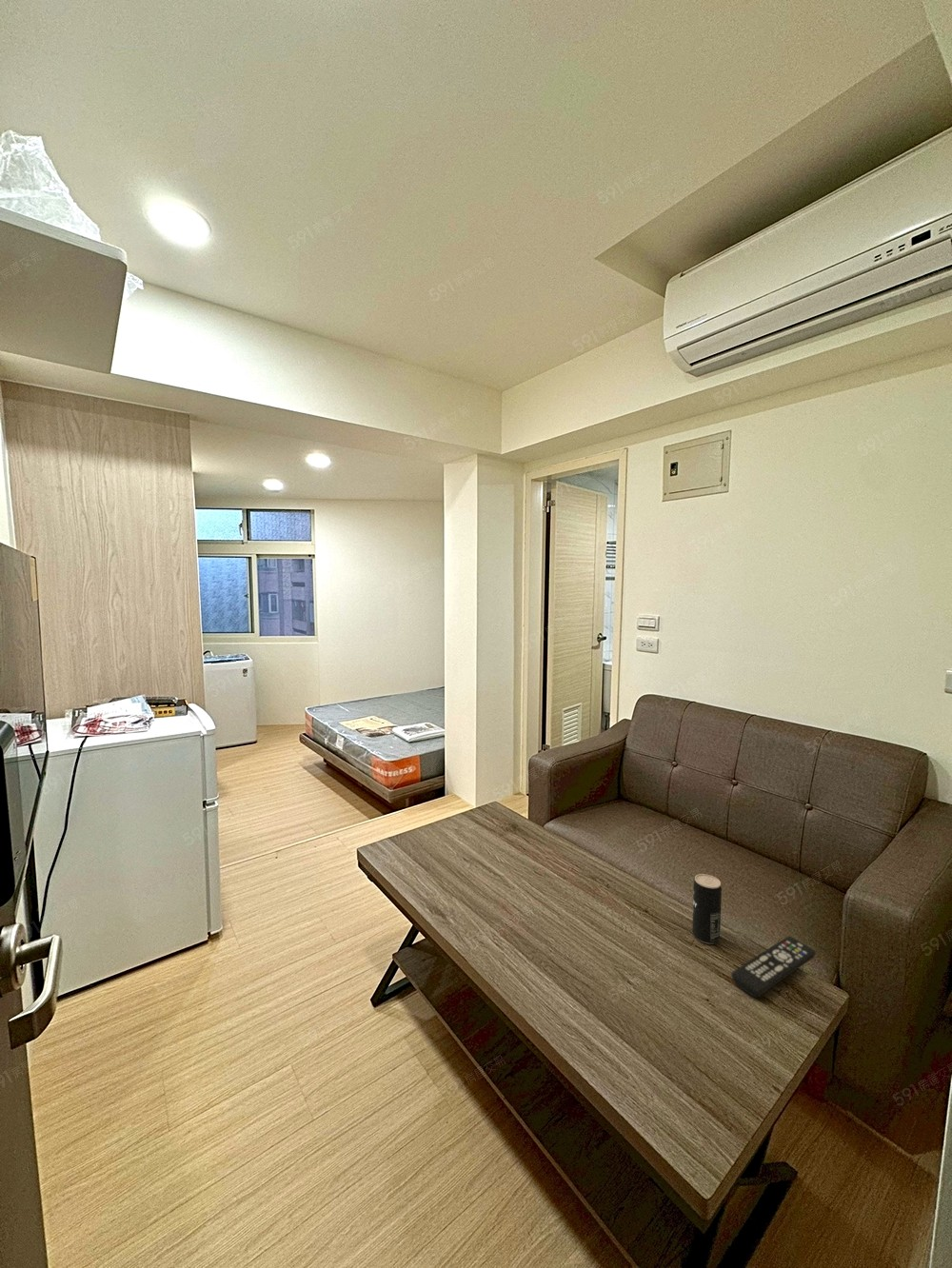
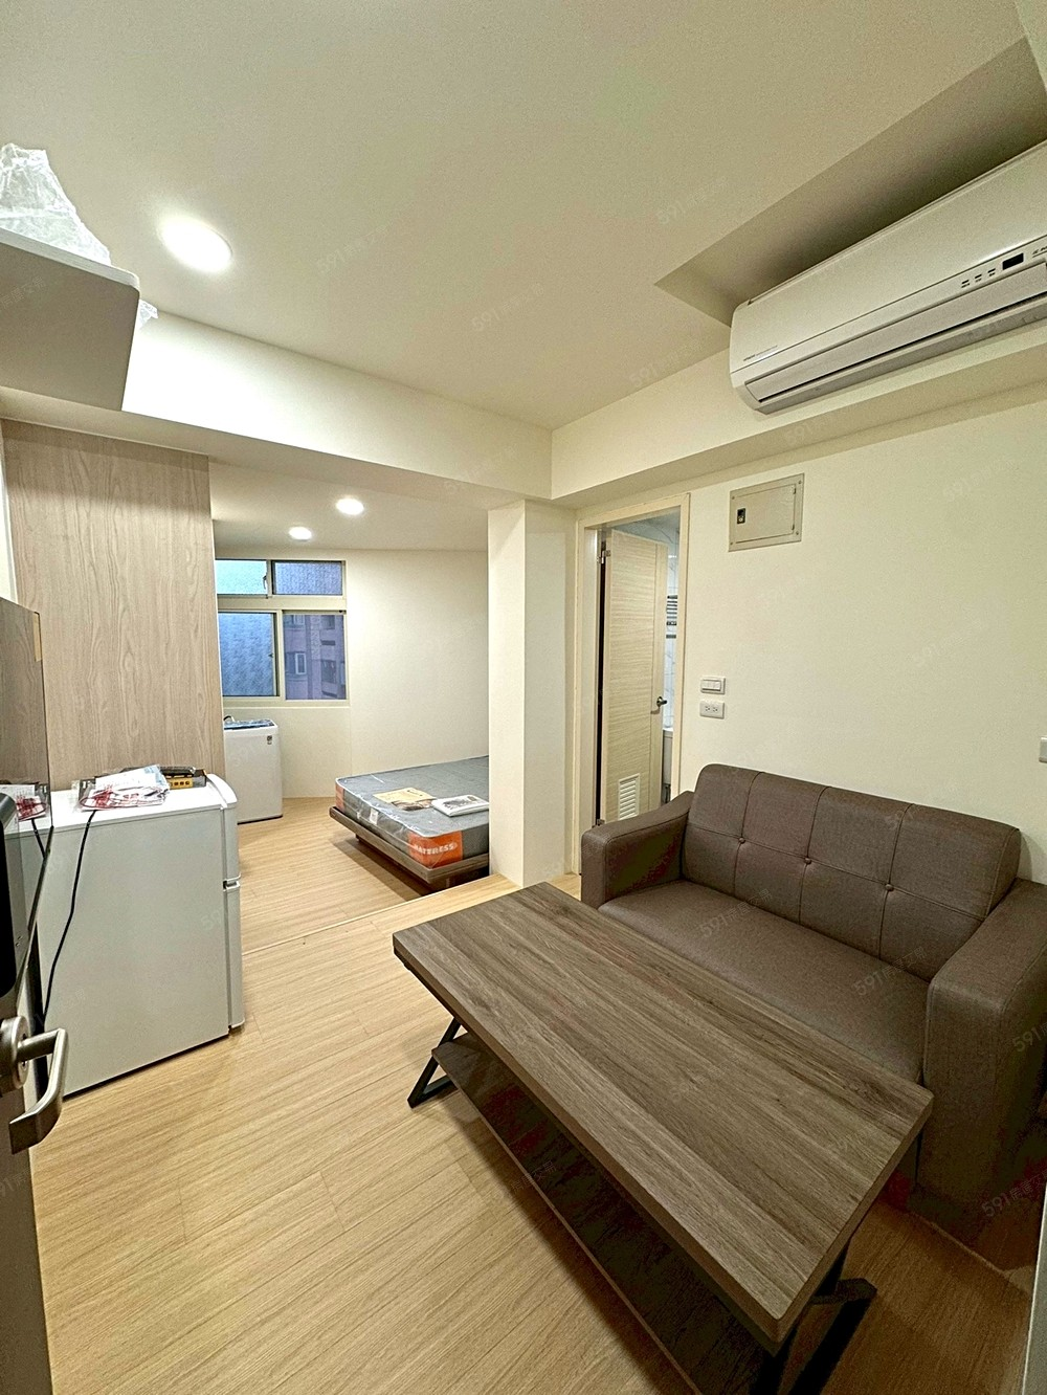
- beverage can (706, 908)
- remote control (774, 965)
